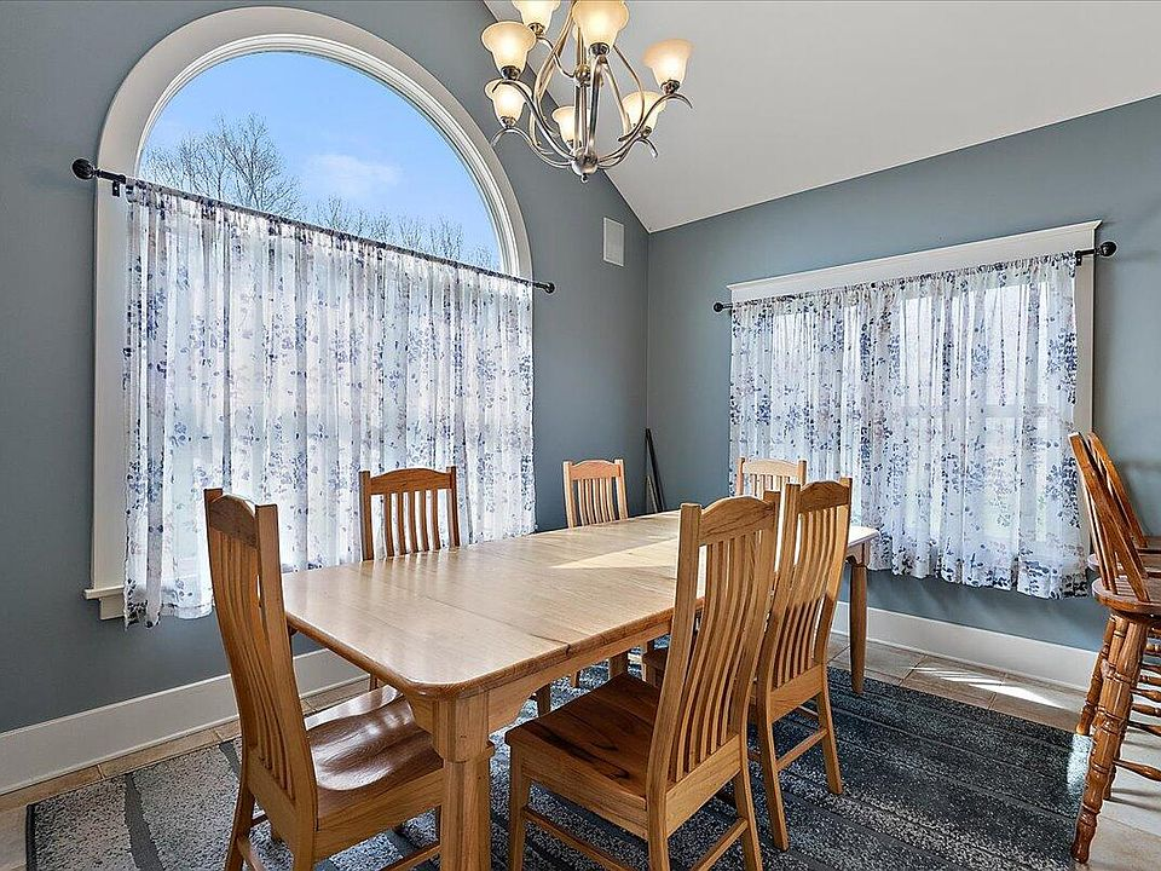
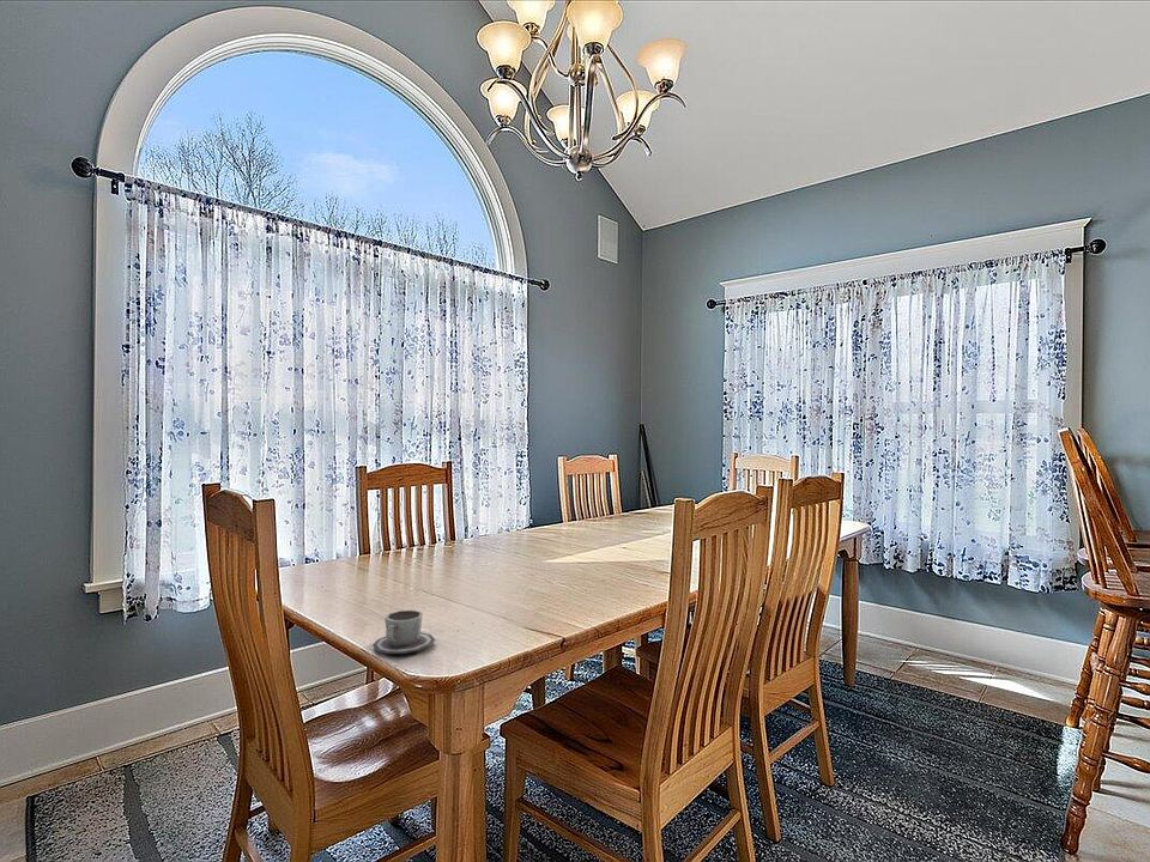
+ cup (404, 630)
